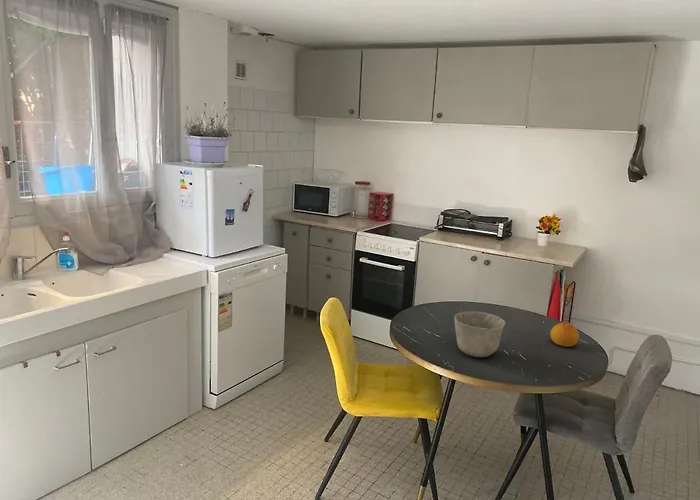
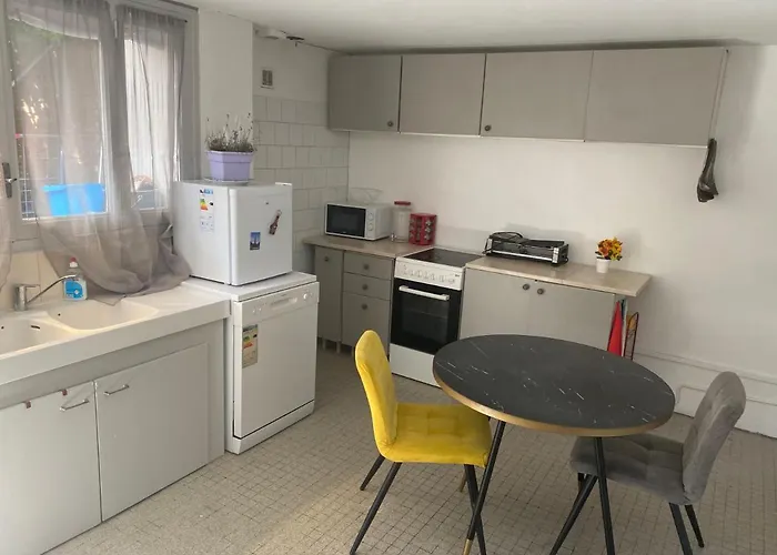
- fruit (565, 333)
- ceramic bowl (477, 336)
